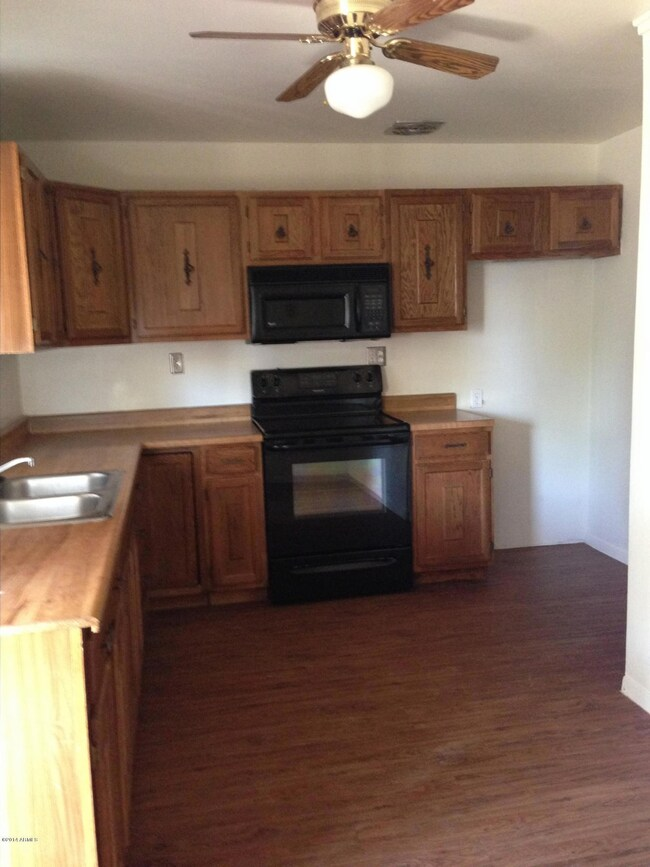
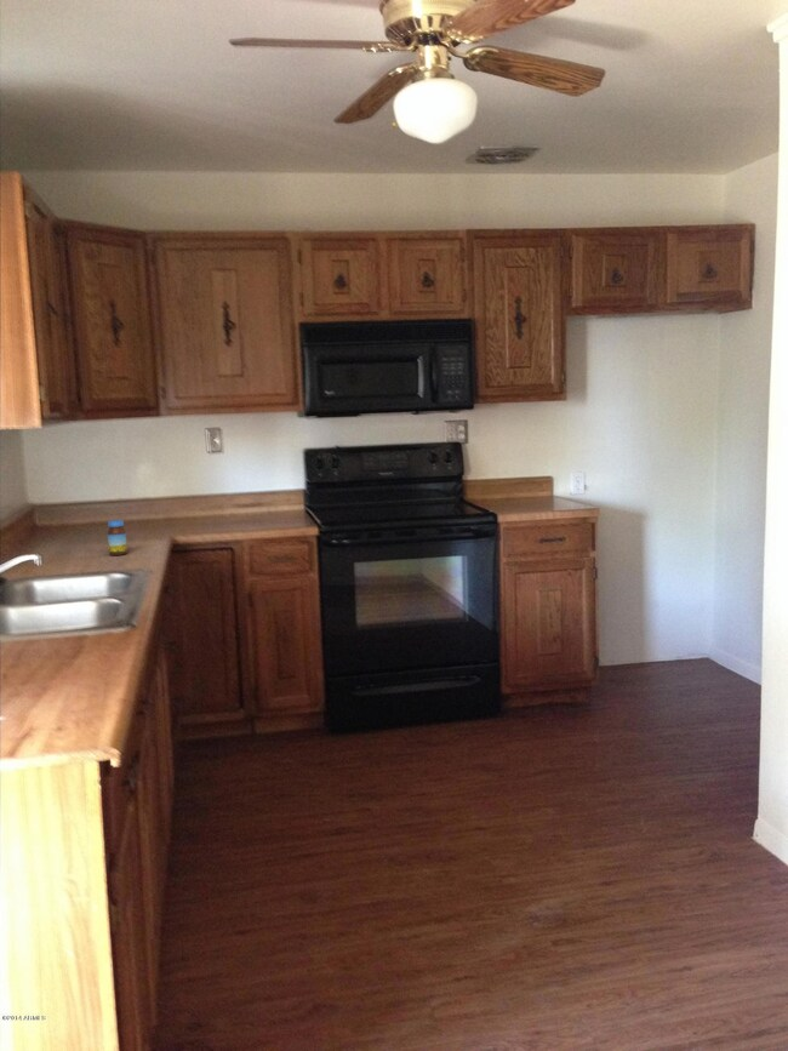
+ jar (116, 537)
